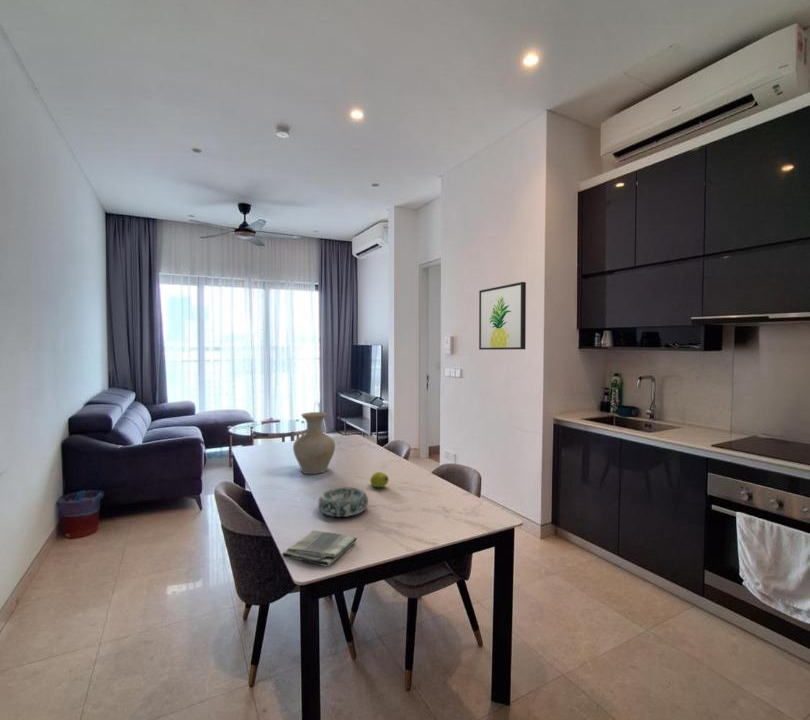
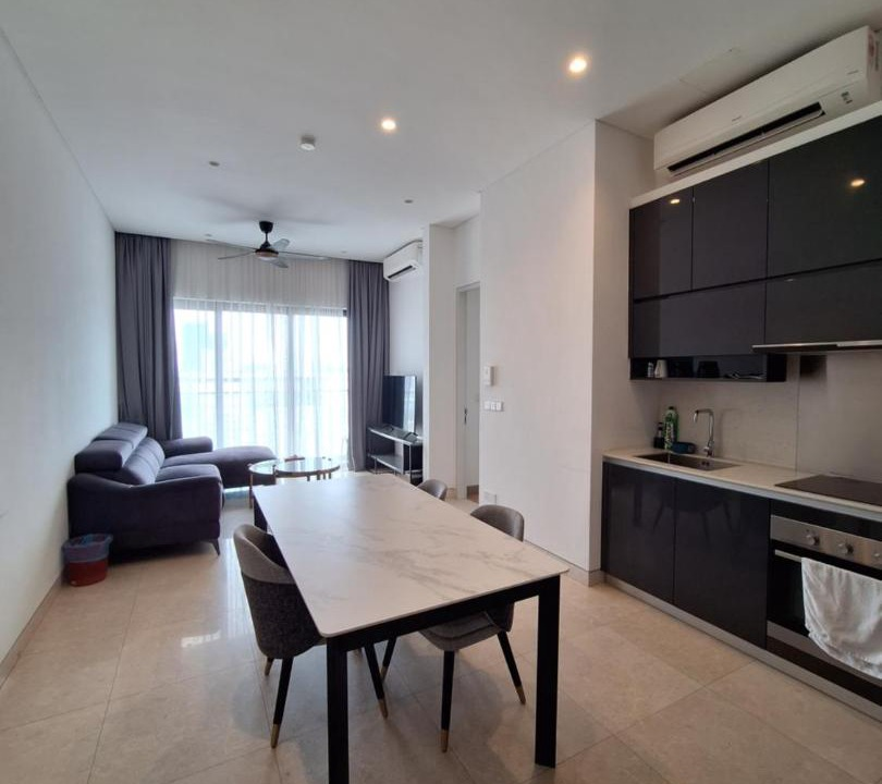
- vase (314, 442)
- wall art (500, 318)
- fruit (378, 478)
- dish towel (320, 545)
- decorative bowl (343, 501)
